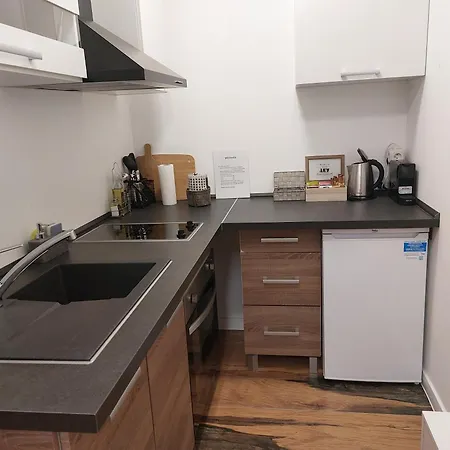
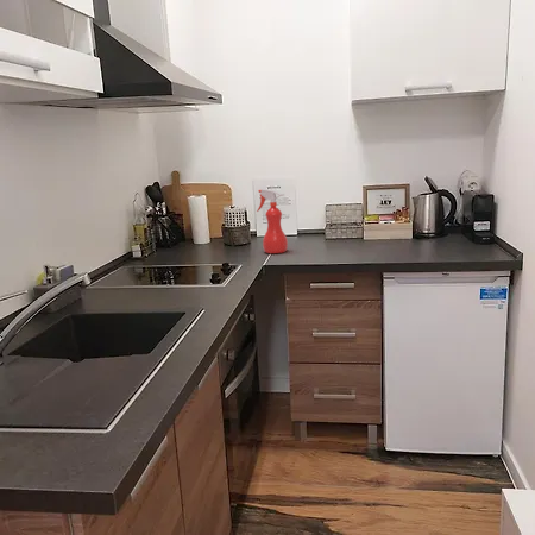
+ spray bottle (271, 220)
